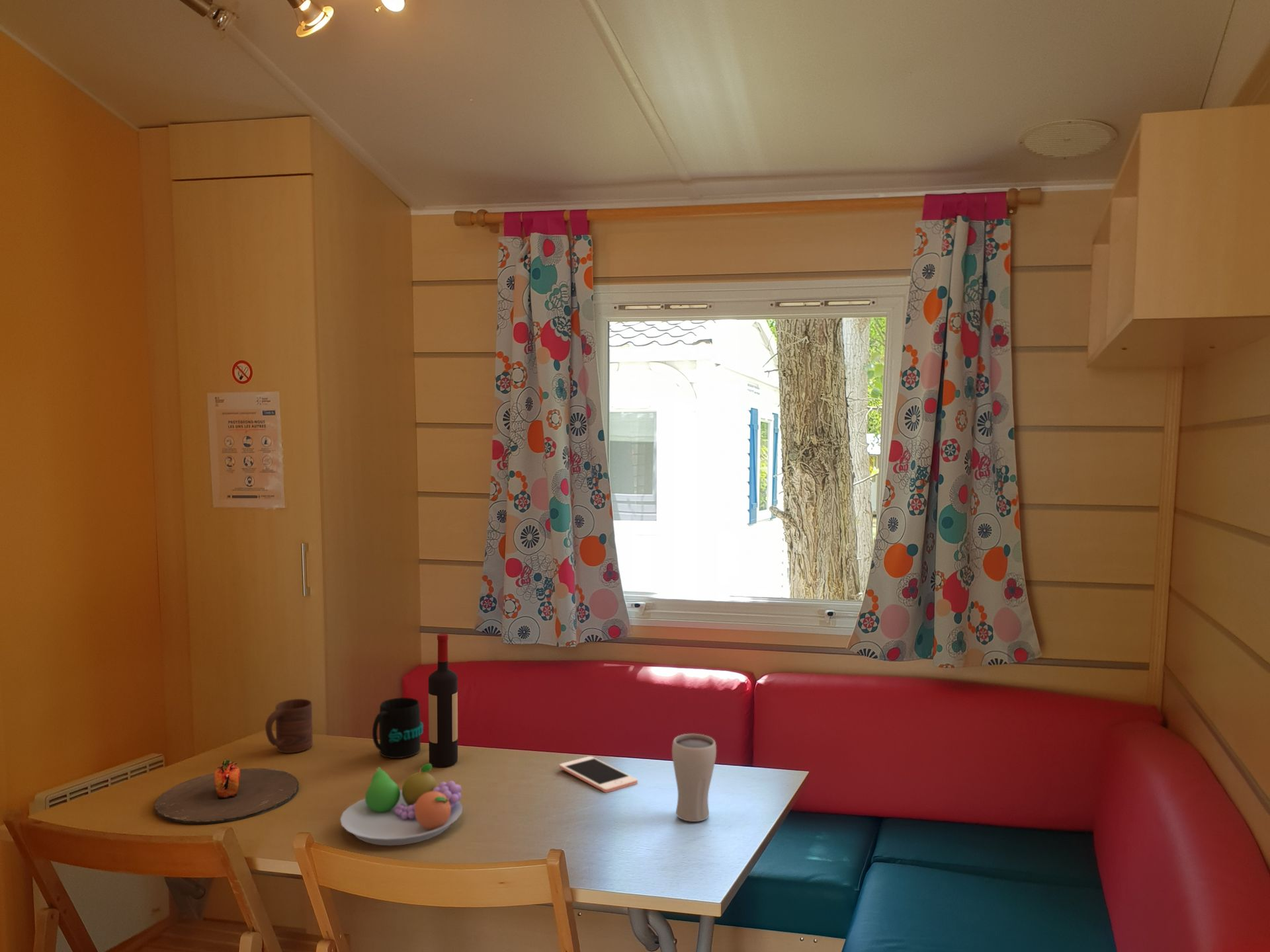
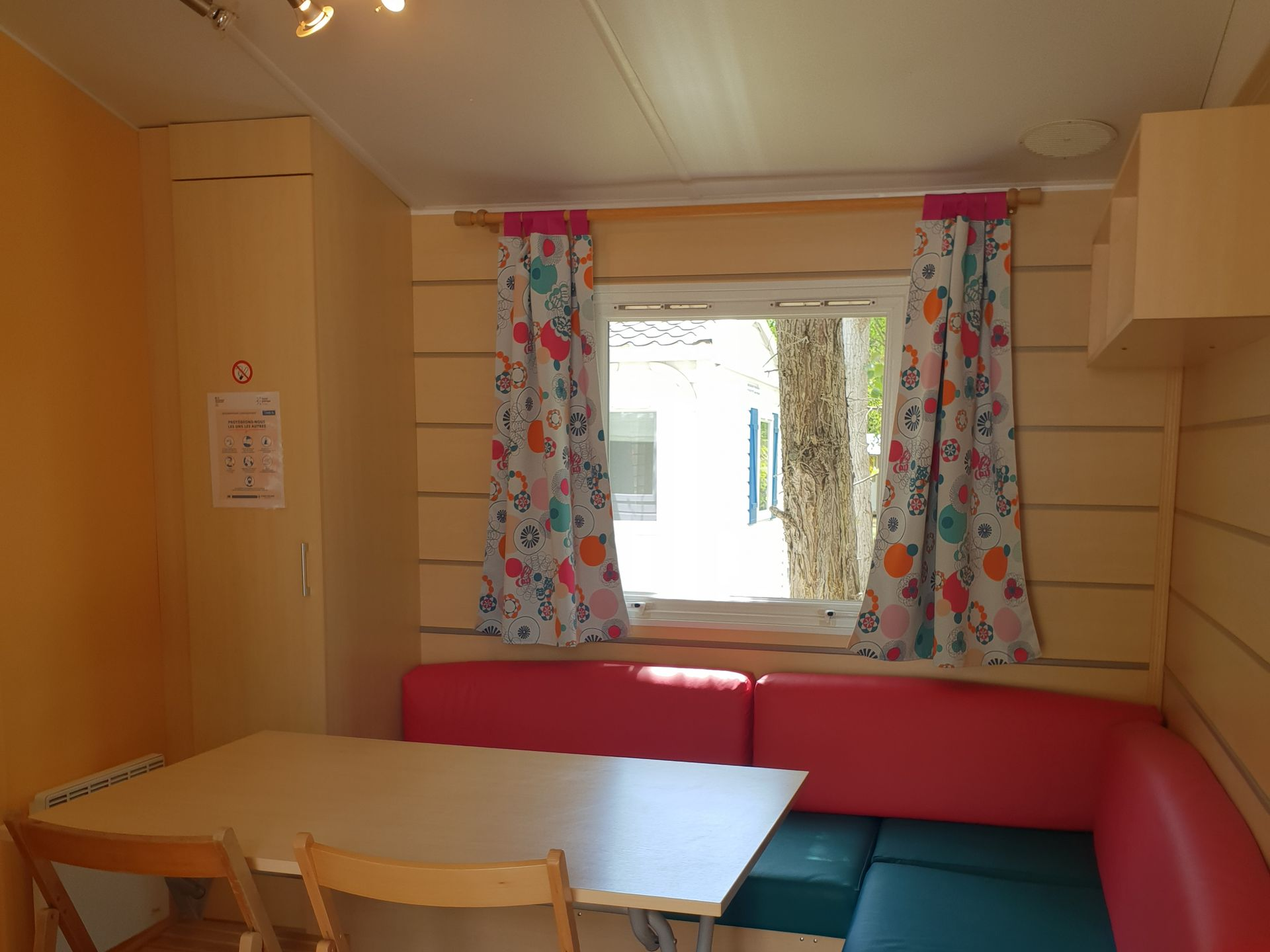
- mug (395, 731)
- cell phone (597, 774)
- drinking glass (694, 778)
- plate (228, 778)
- wine bottle (443, 699)
- fruit bowl (402, 799)
- cup (291, 727)
